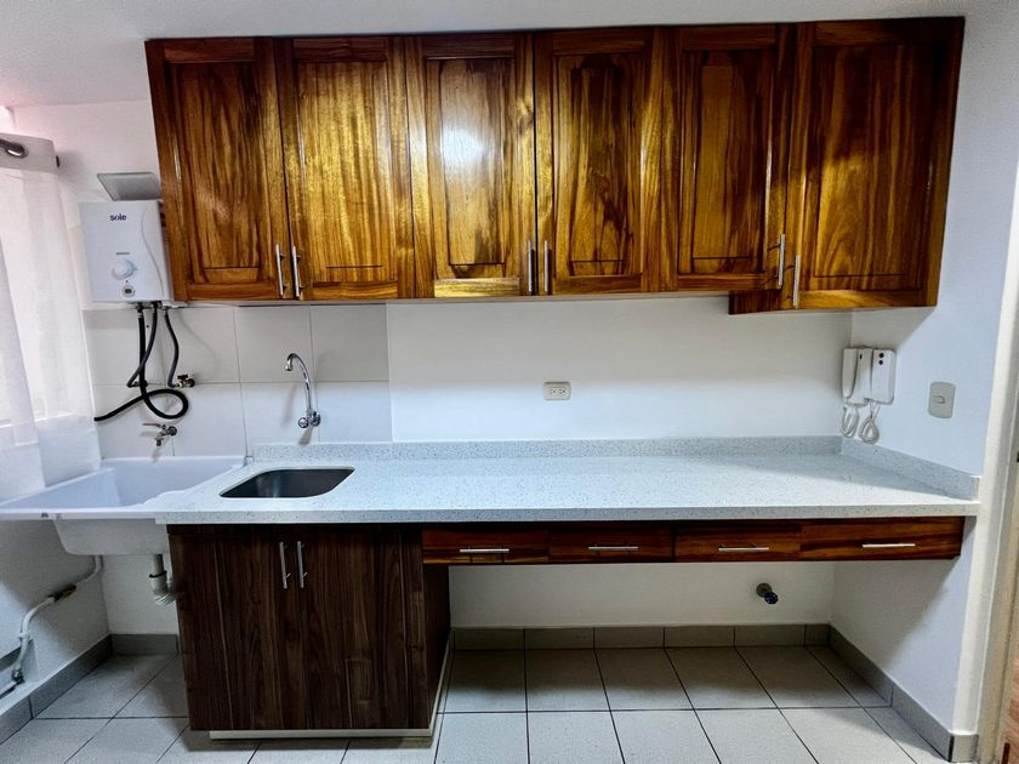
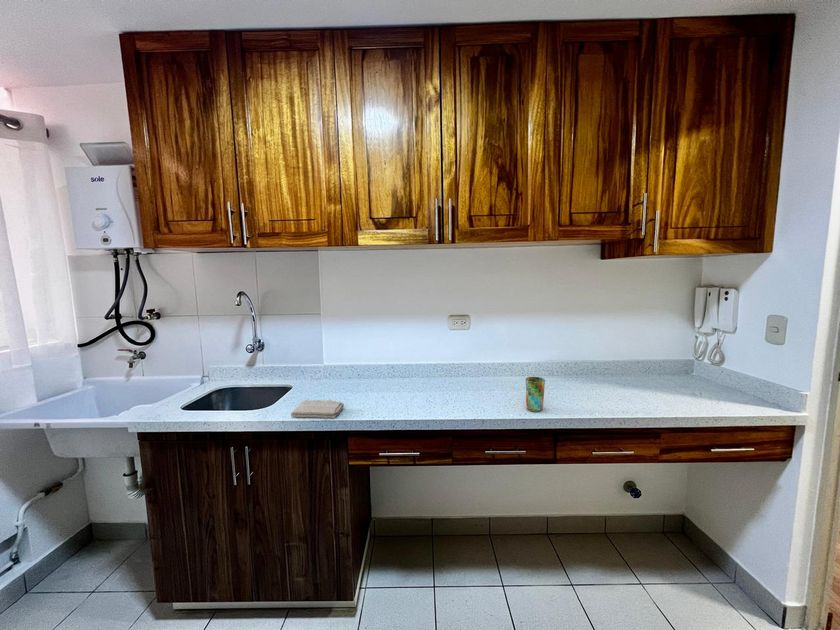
+ washcloth (318, 408)
+ cup (534, 394)
